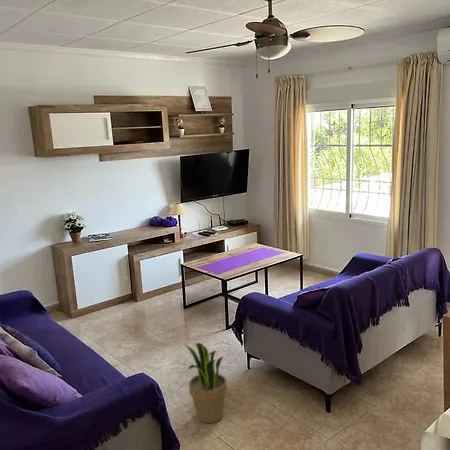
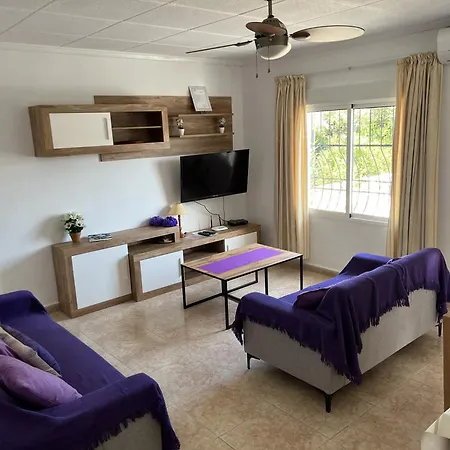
- potted plant (204, 381)
